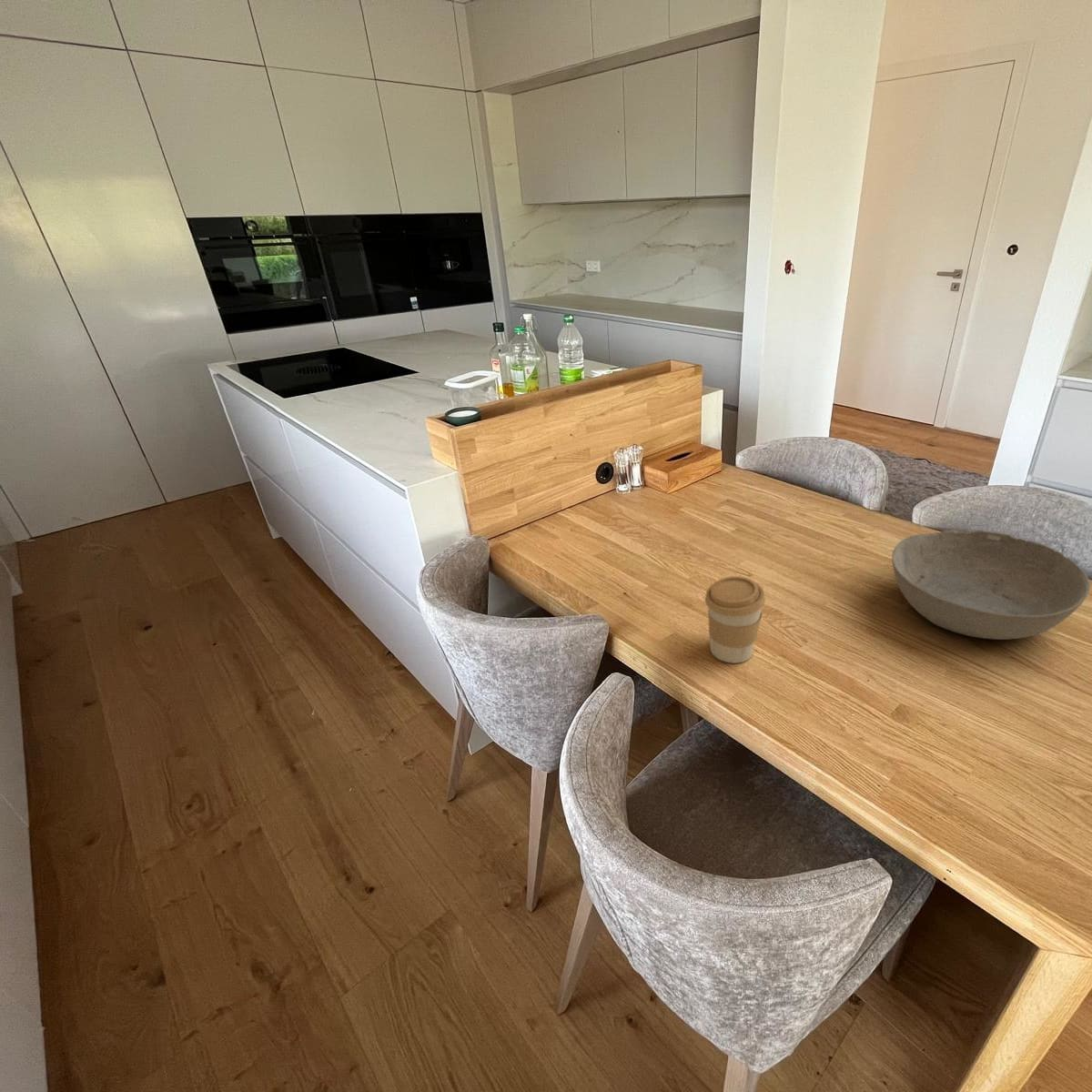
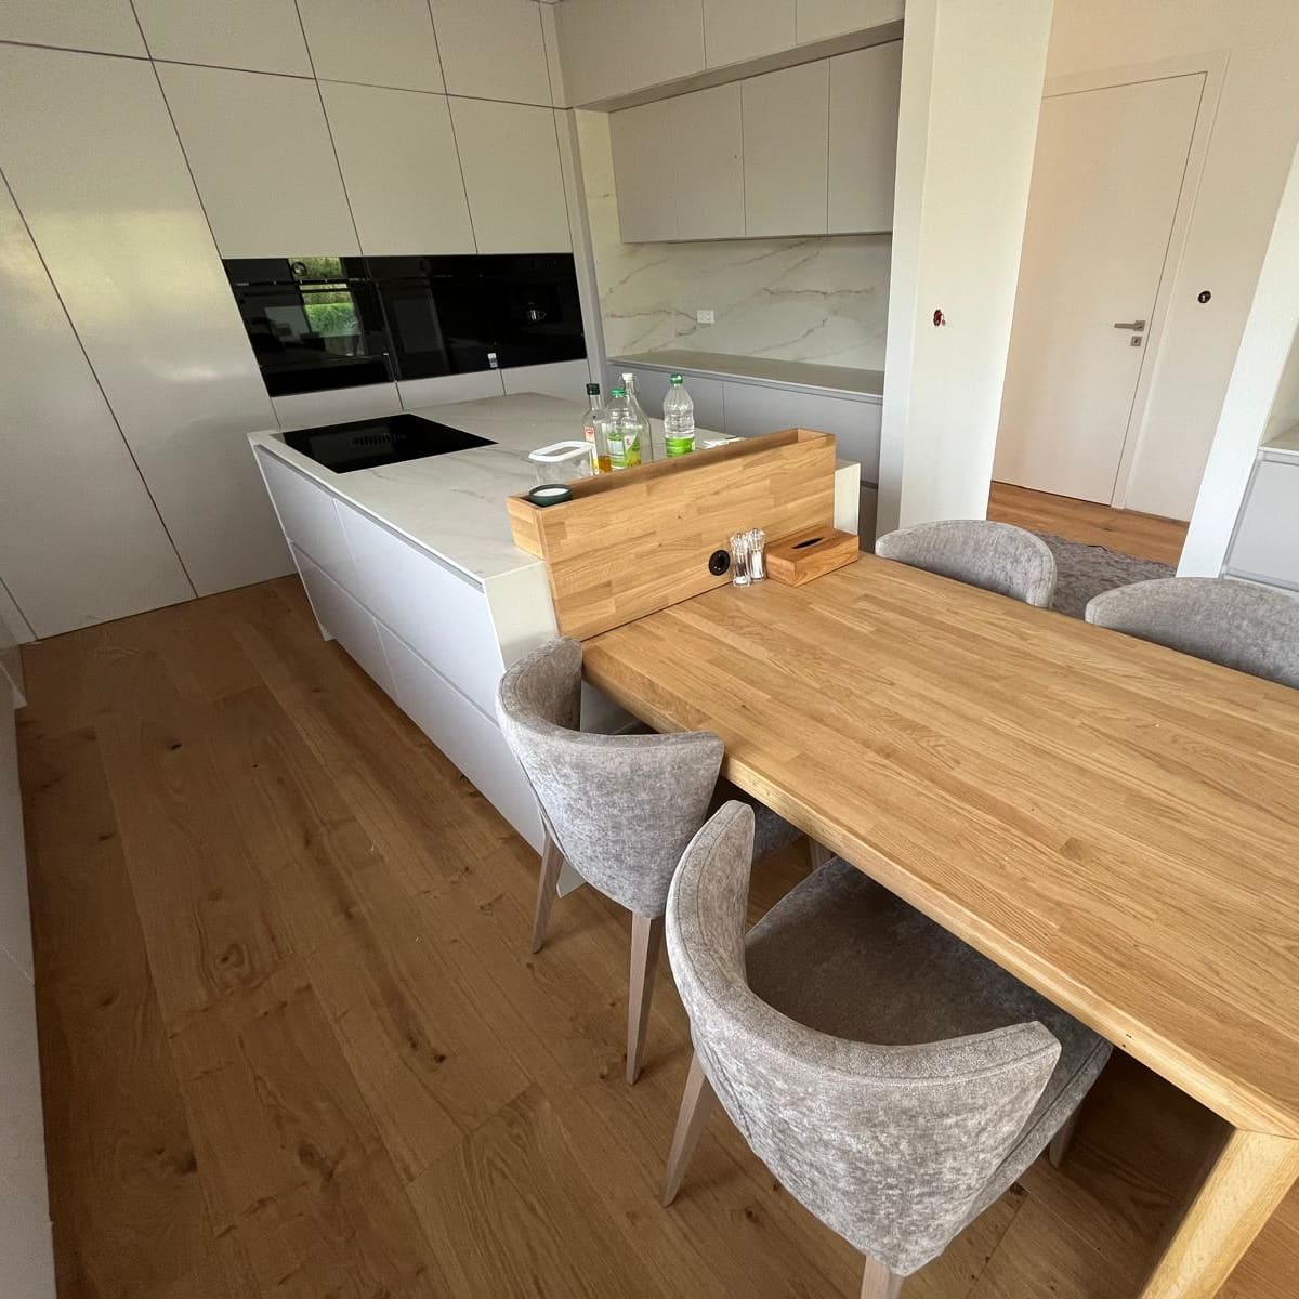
- bowl (977, 588)
- coffee cup (733, 619)
